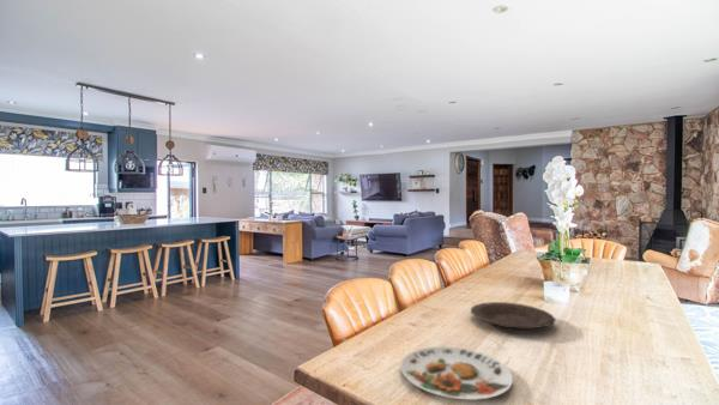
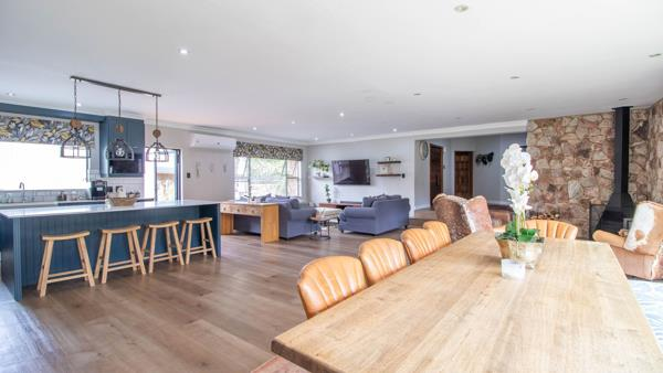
- plate (510, 316)
- plate (454, 370)
